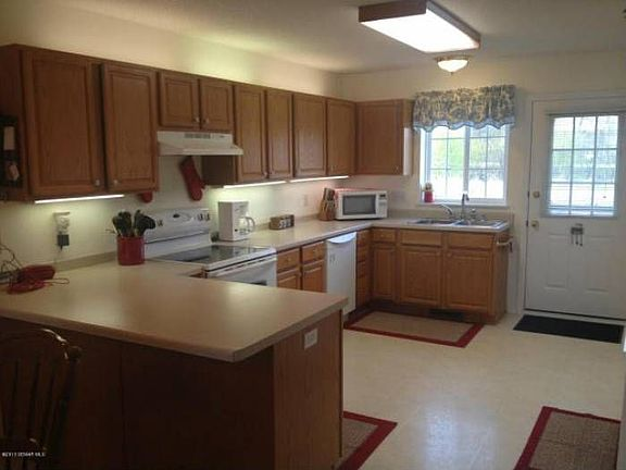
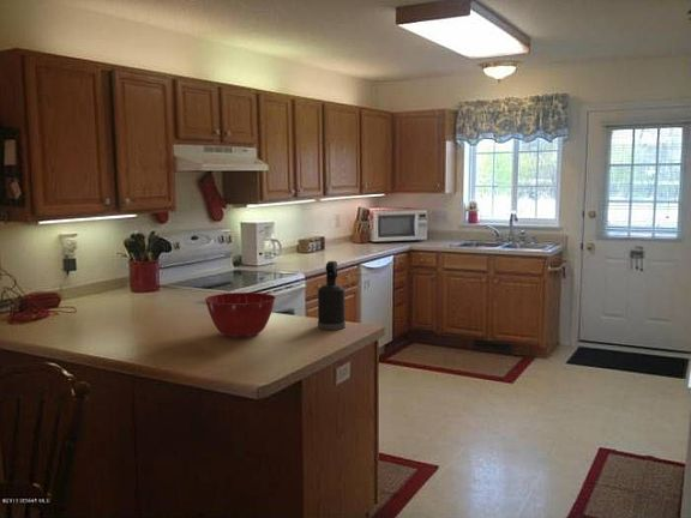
+ spray bottle (331, 294)
+ mixing bowl (241, 315)
